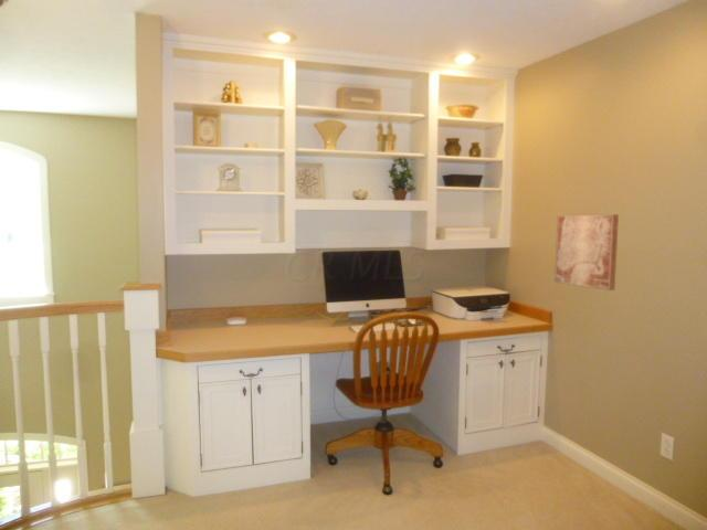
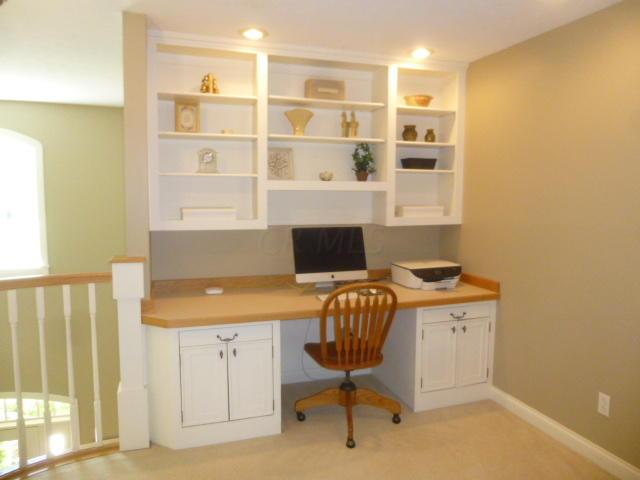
- wall art (584, 251)
